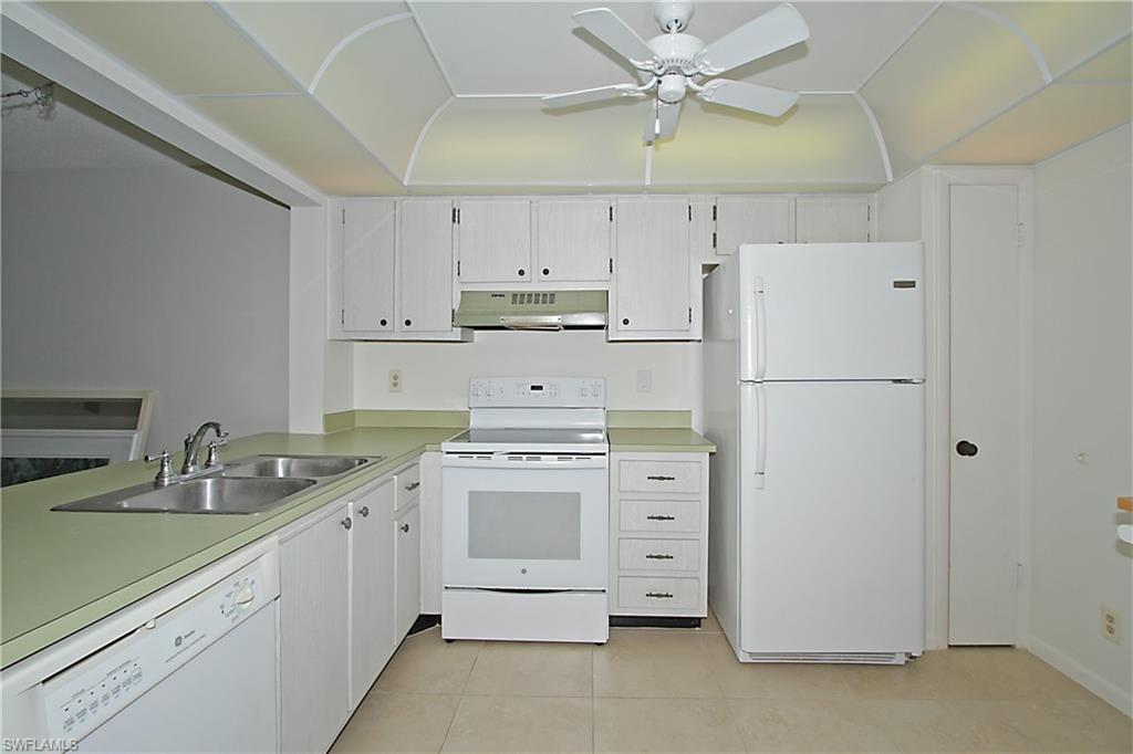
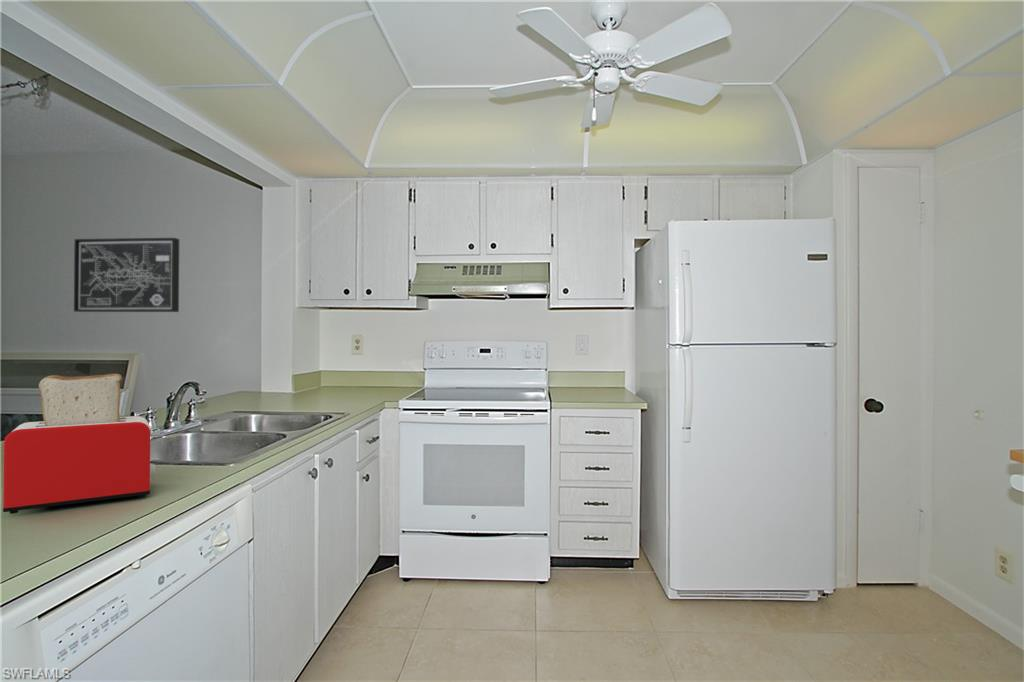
+ wall art (126, 275)
+ toaster (89, 436)
